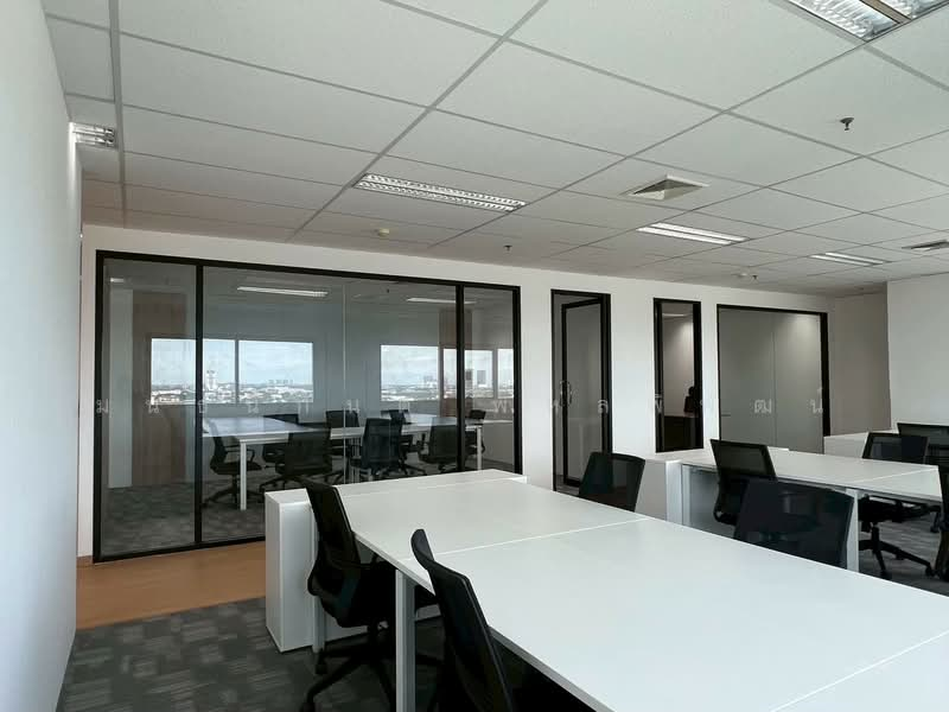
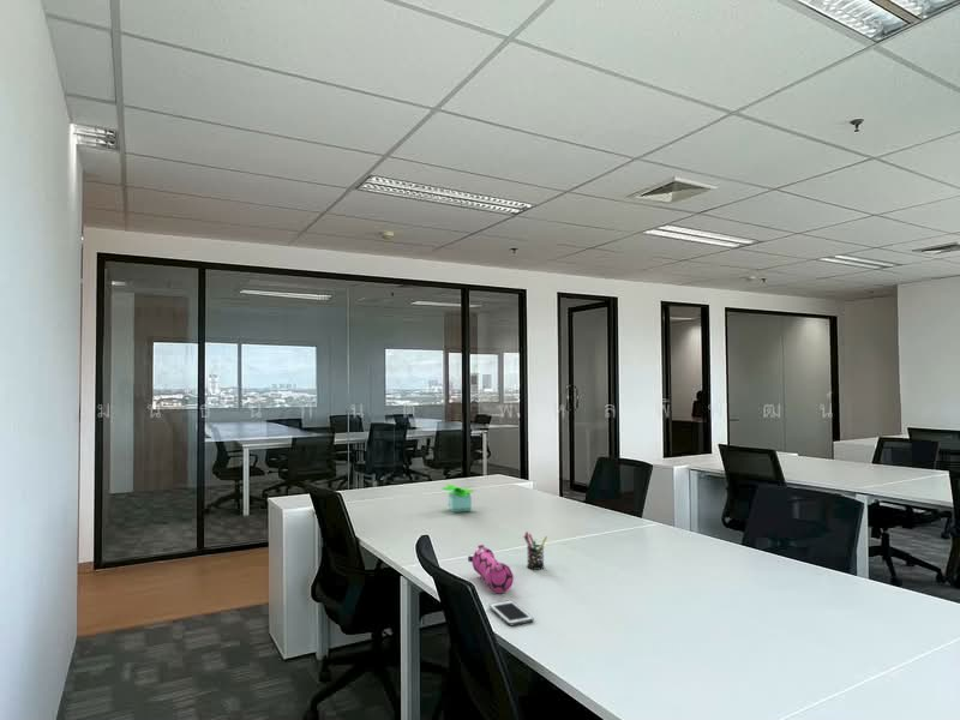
+ pencil case (491, 568)
+ potted plant (457, 497)
+ cell phone (510, 612)
+ pen holder (534, 550)
